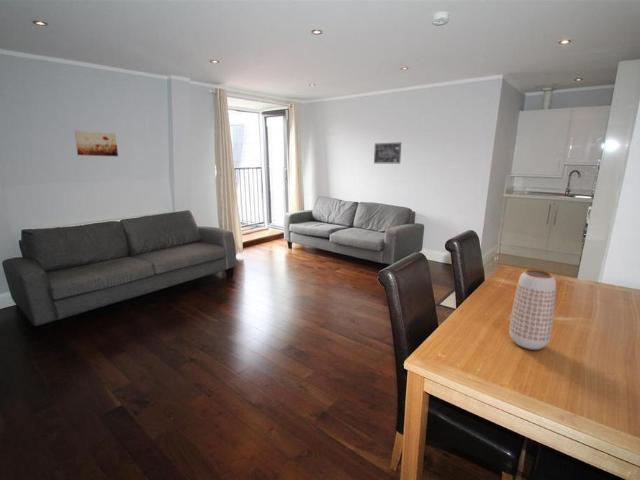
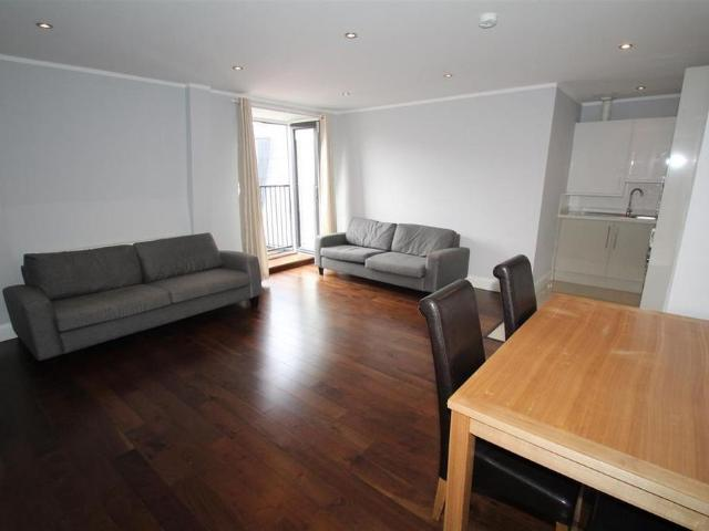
- wall art (387, 153)
- wall art (97, 144)
- planter (532, 309)
